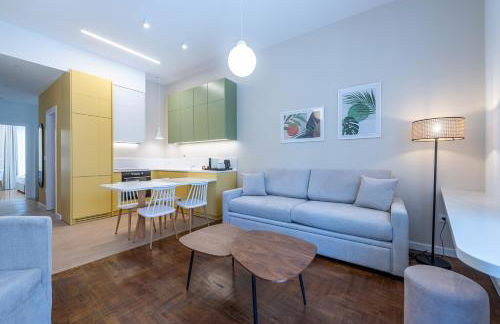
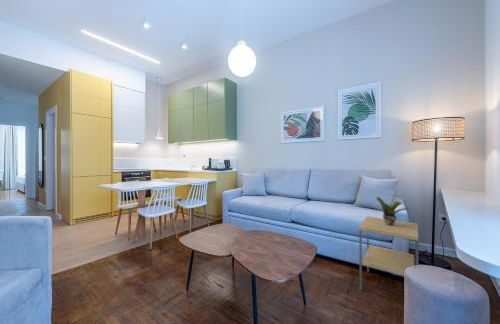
+ potted plant (389, 211)
+ side table (388, 256)
